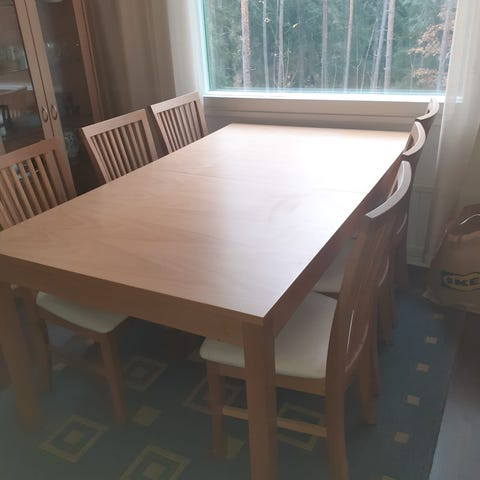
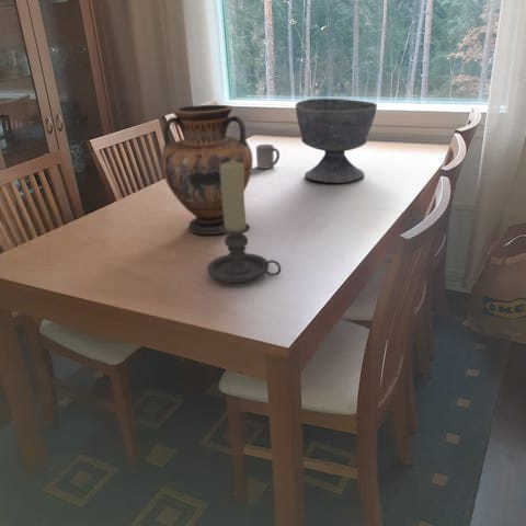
+ candle holder (241, 220)
+ bowl (335, 139)
+ vase (207, 170)
+ cup (268, 156)
